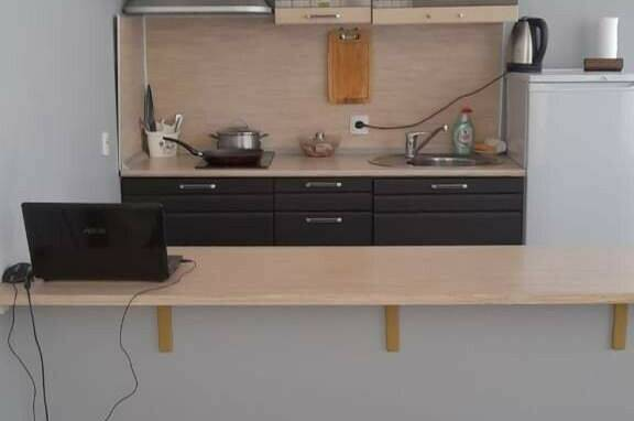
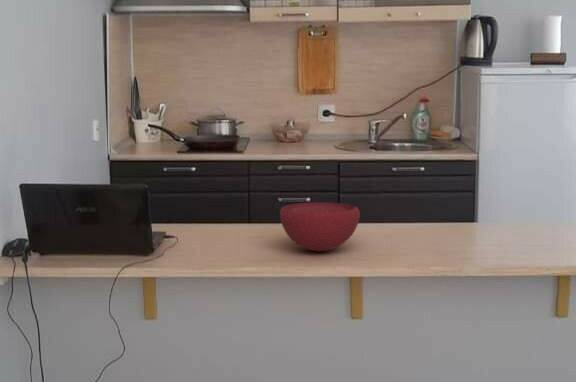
+ bowl (319, 228)
